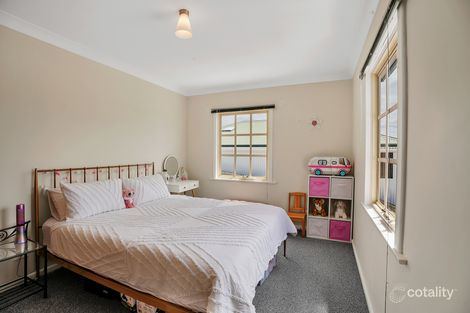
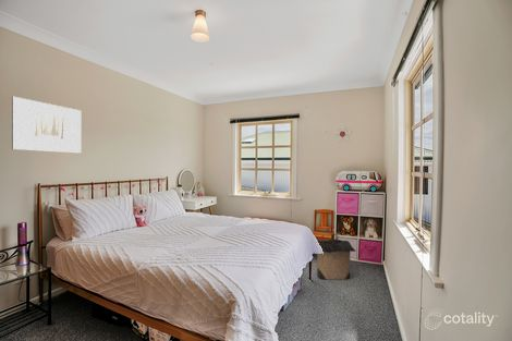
+ laundry hamper (333, 253)
+ wall art (50, 127)
